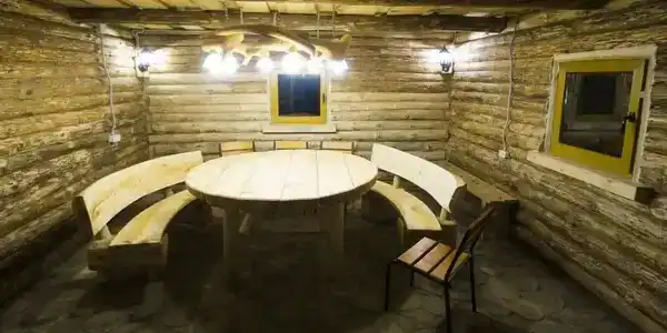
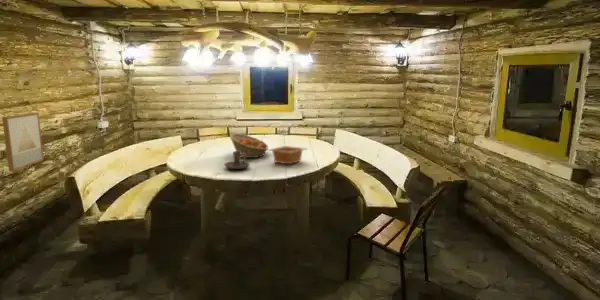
+ wall art (24, 140)
+ fruit basket (249, 145)
+ serving bowl (287, 155)
+ candle holder (238, 159)
